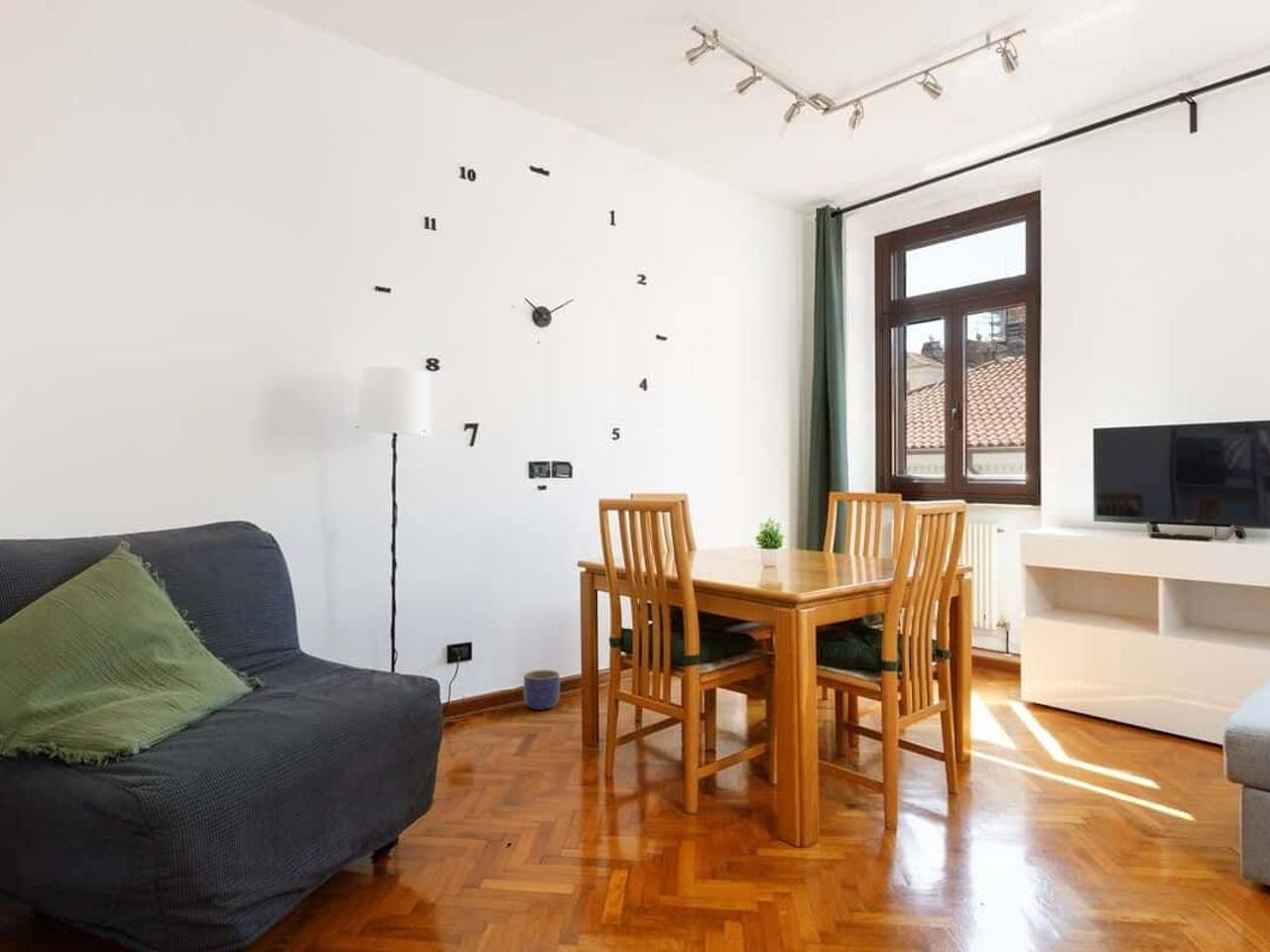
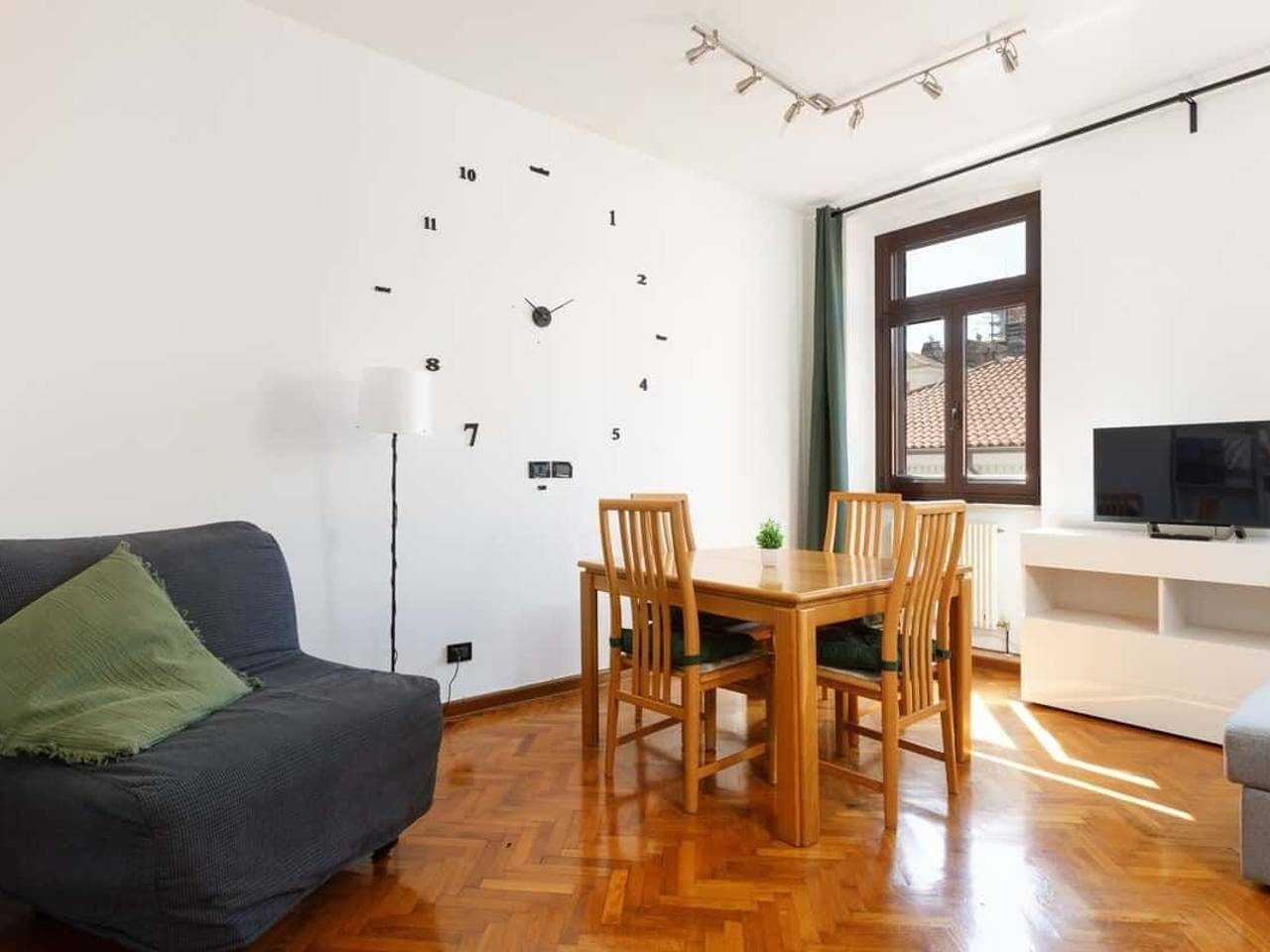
- planter (542, 690)
